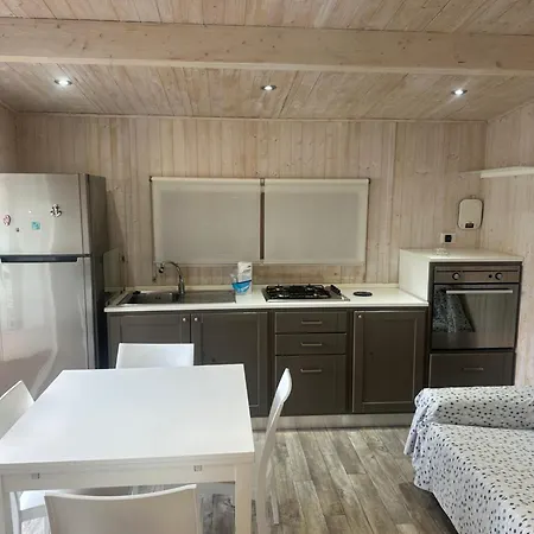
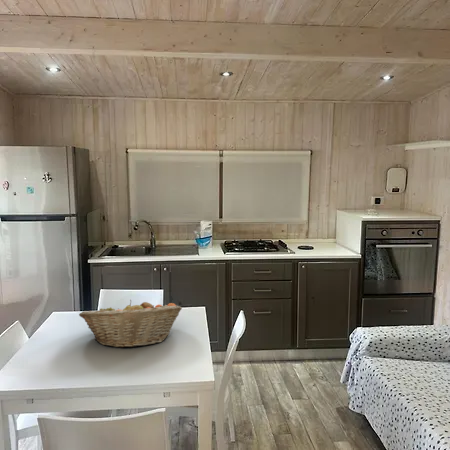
+ fruit basket (131, 318)
